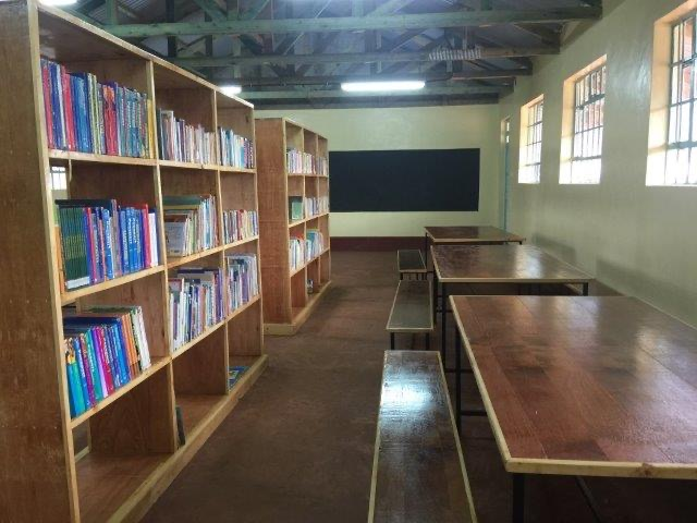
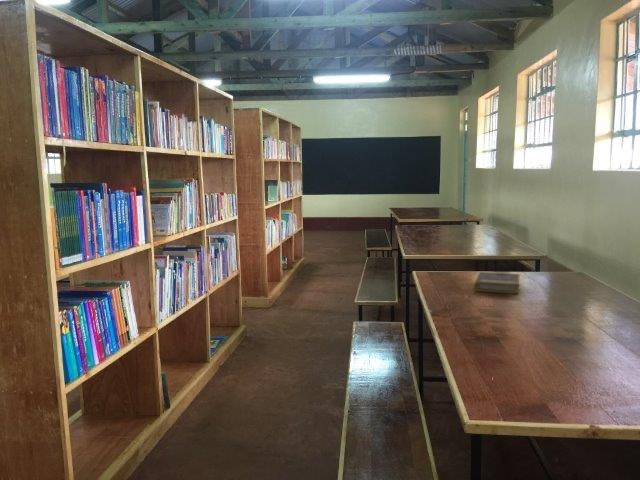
+ book (497, 282)
